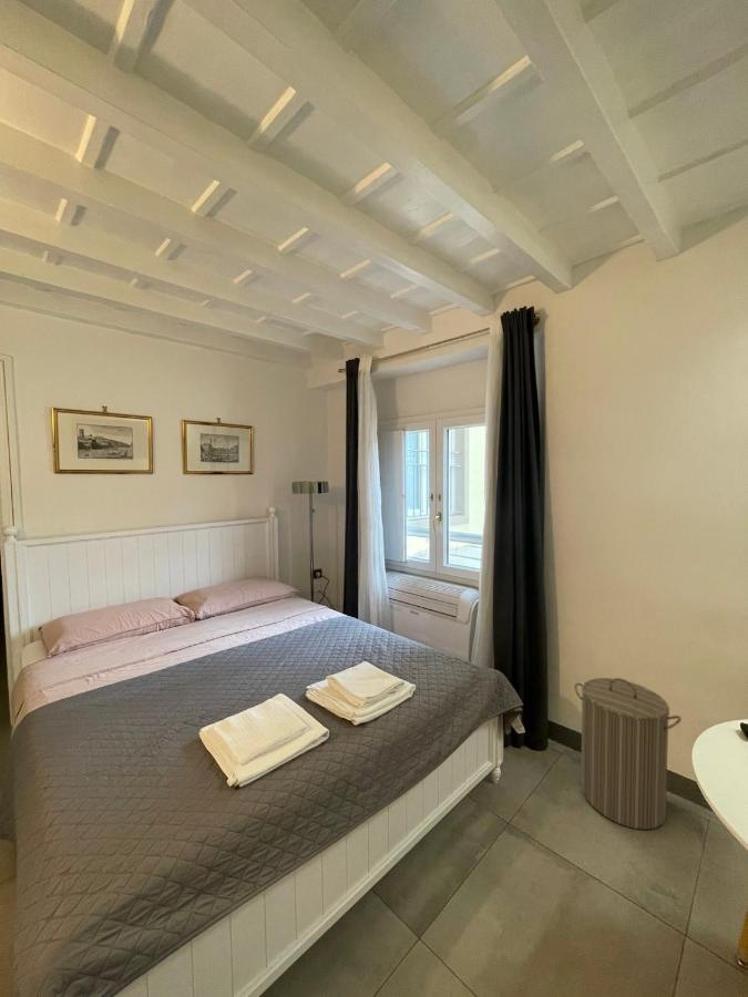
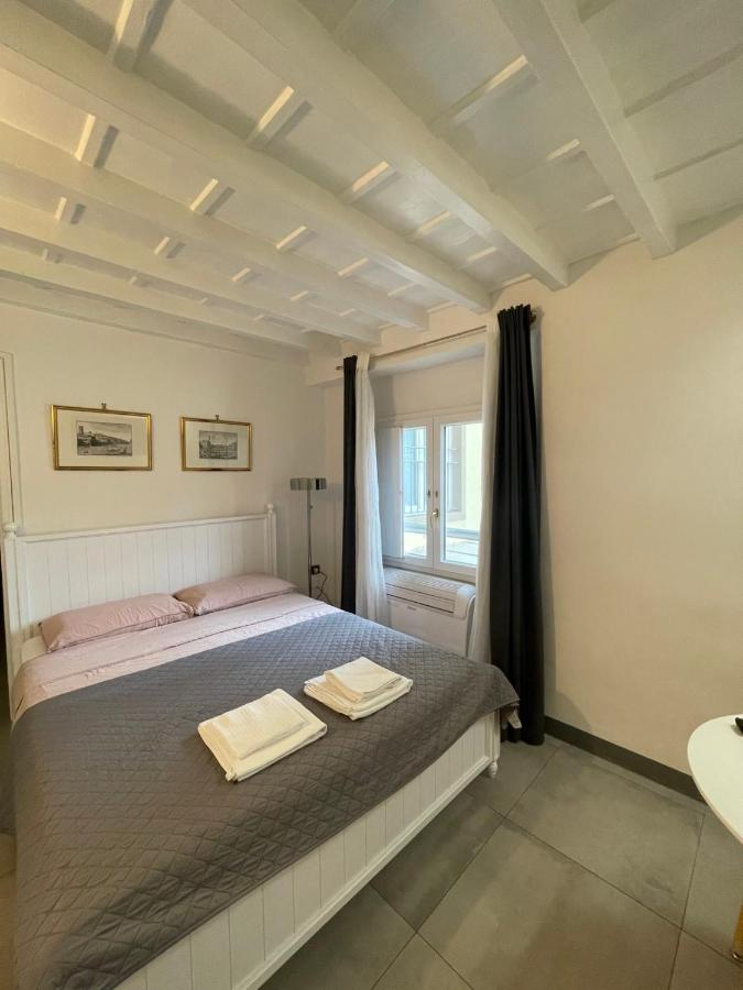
- laundry hamper (623, 739)
